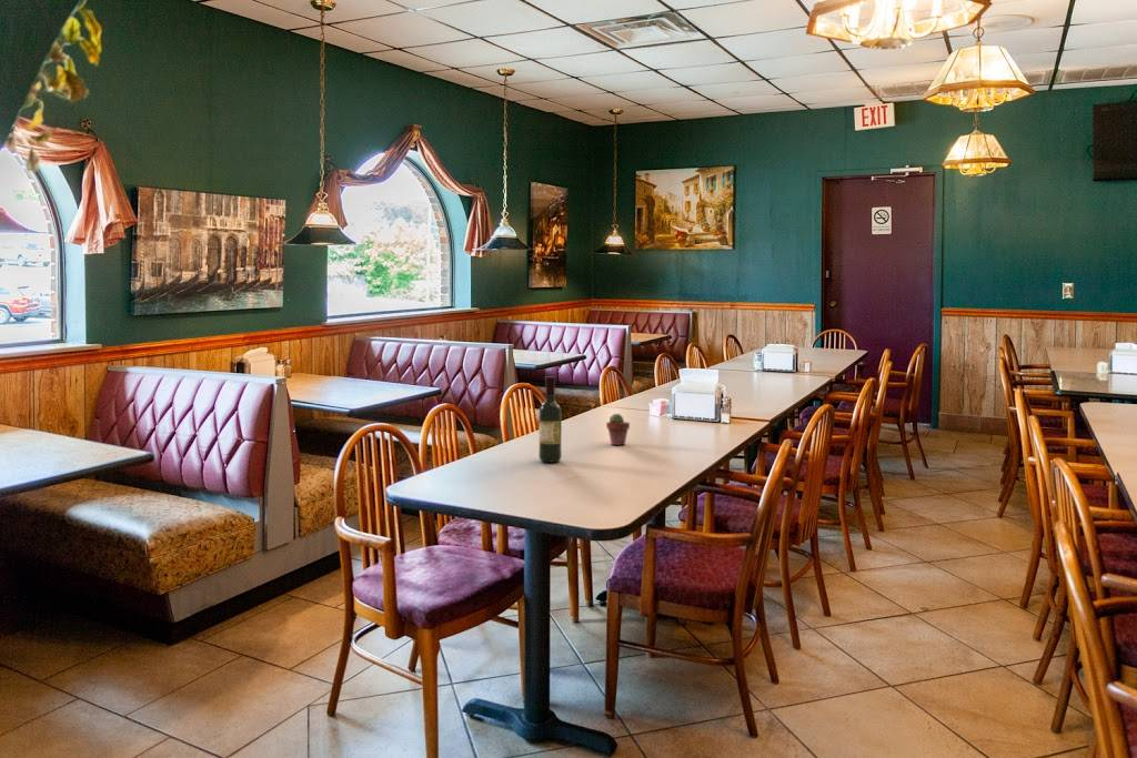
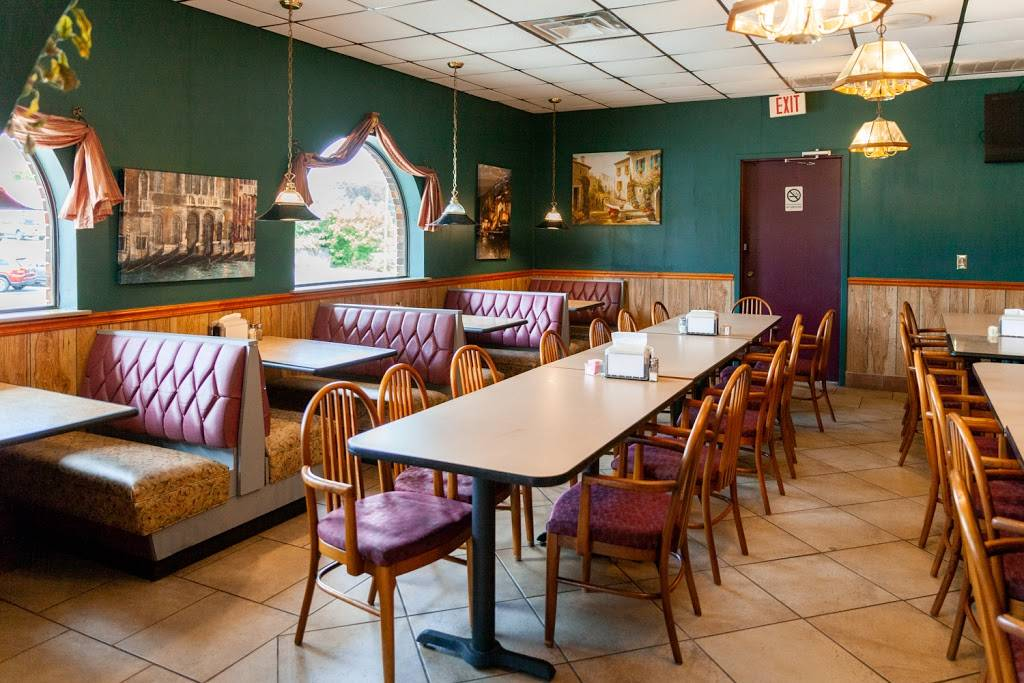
- potted succulent (617, 428)
- wine bottle (550, 418)
